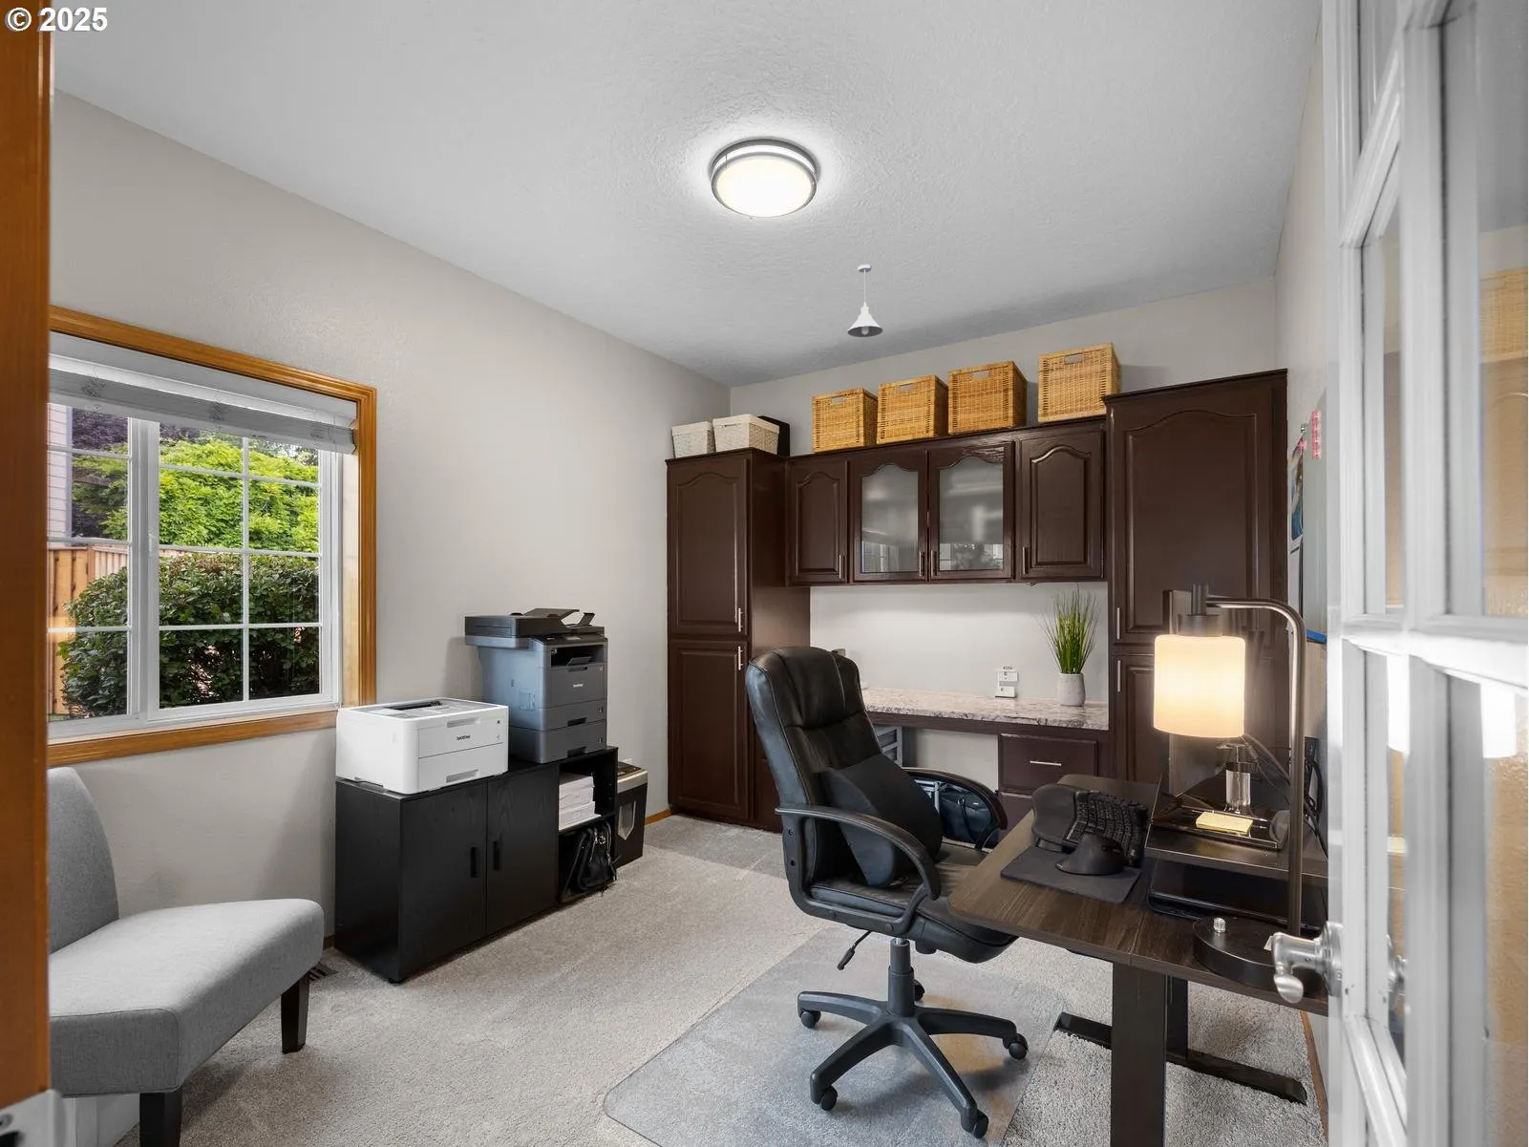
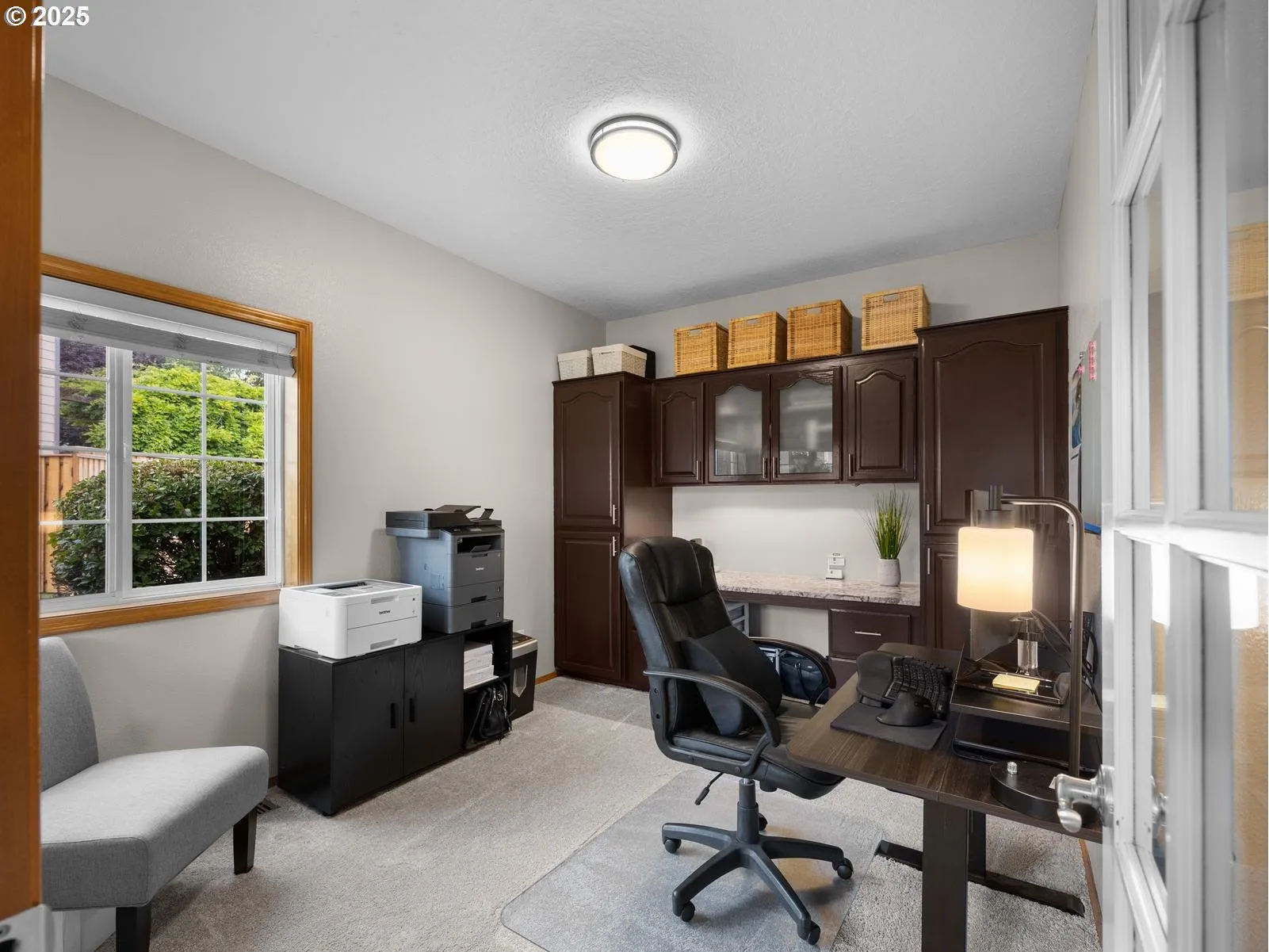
- pendant light (864, 301)
